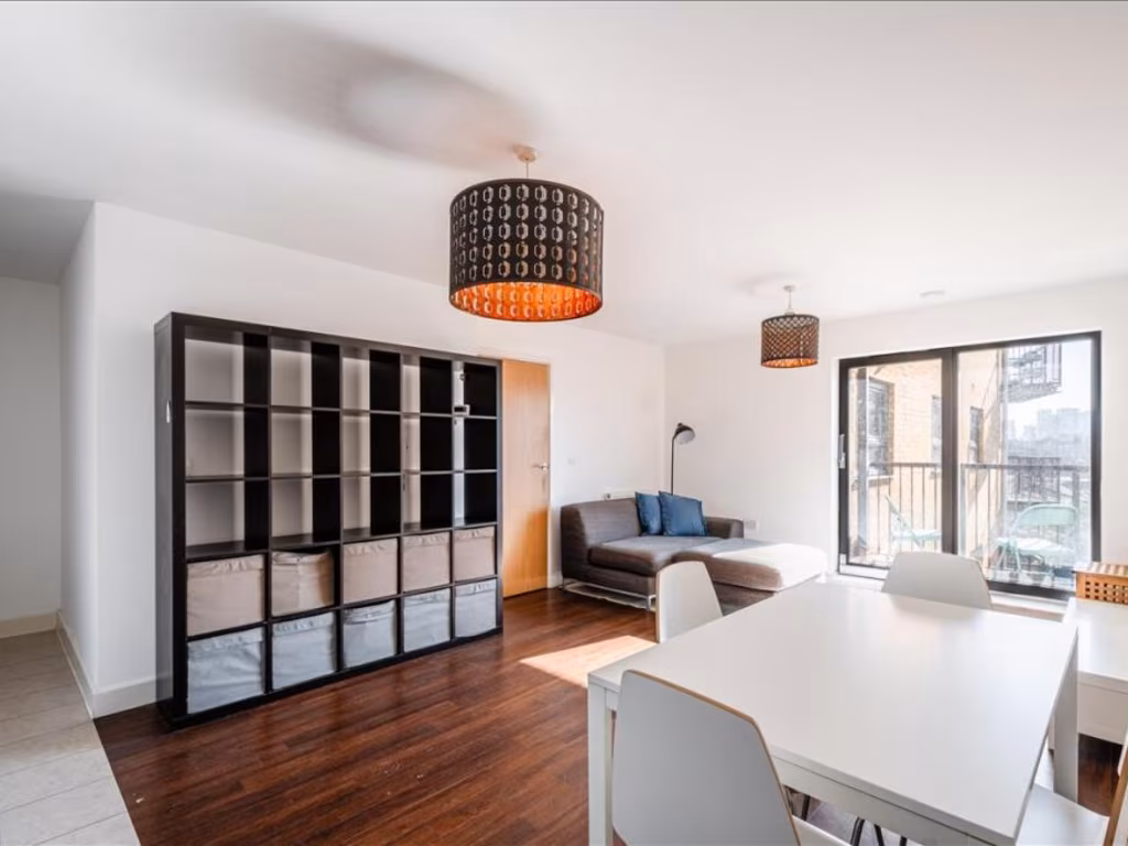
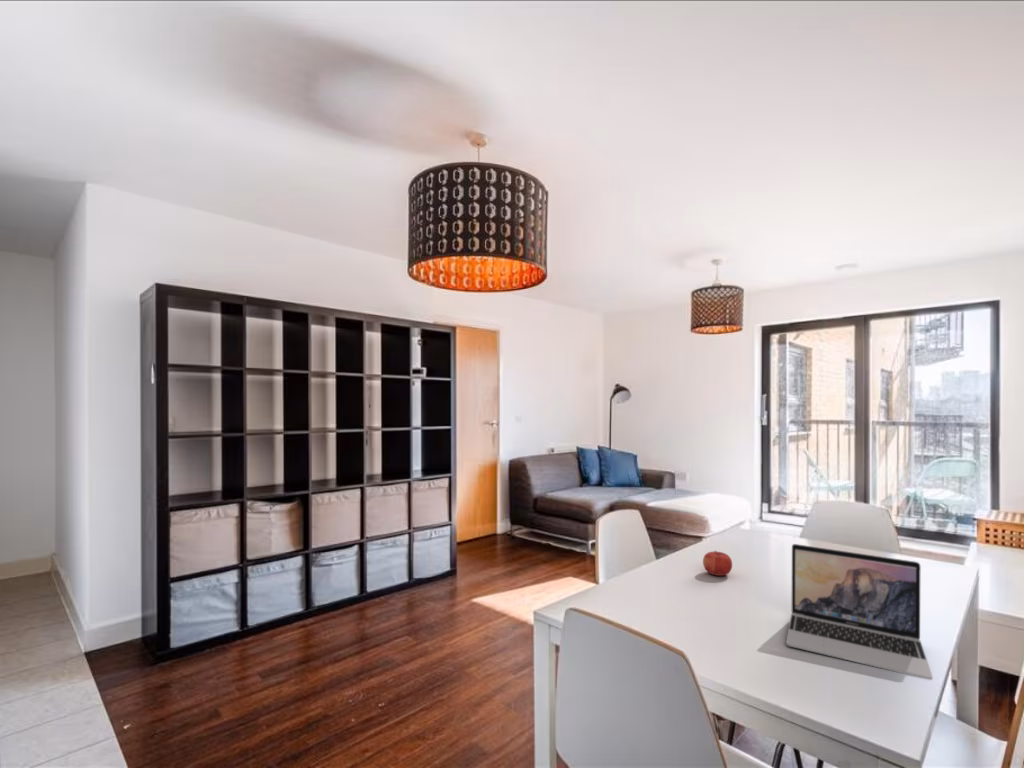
+ laptop (853, 604)
+ fruit (717, 562)
